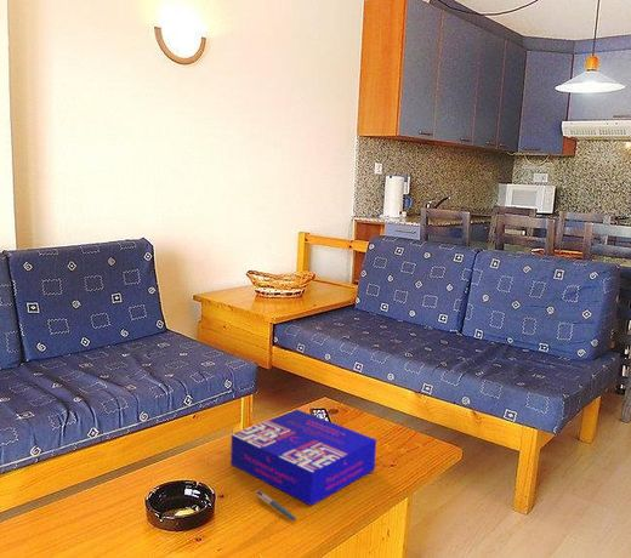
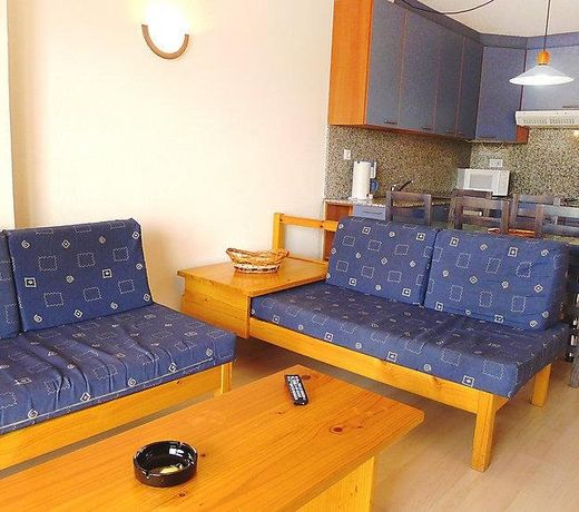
- pen (274, 505)
- board game (303, 451)
